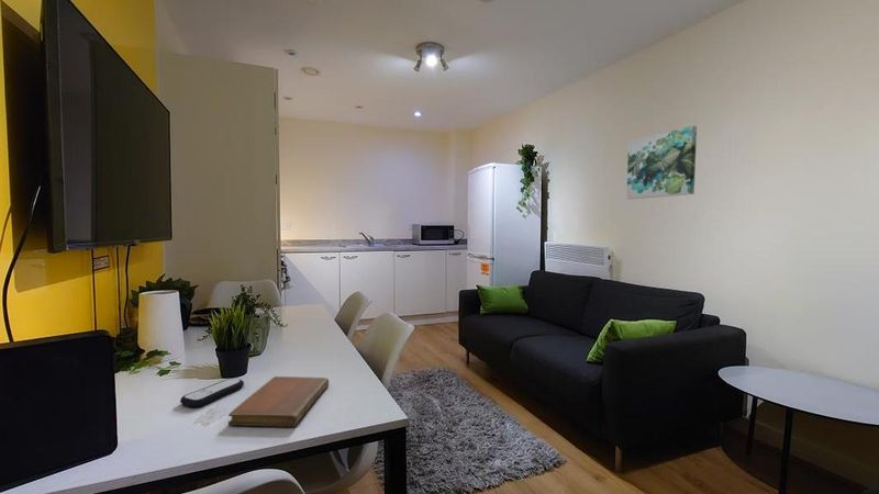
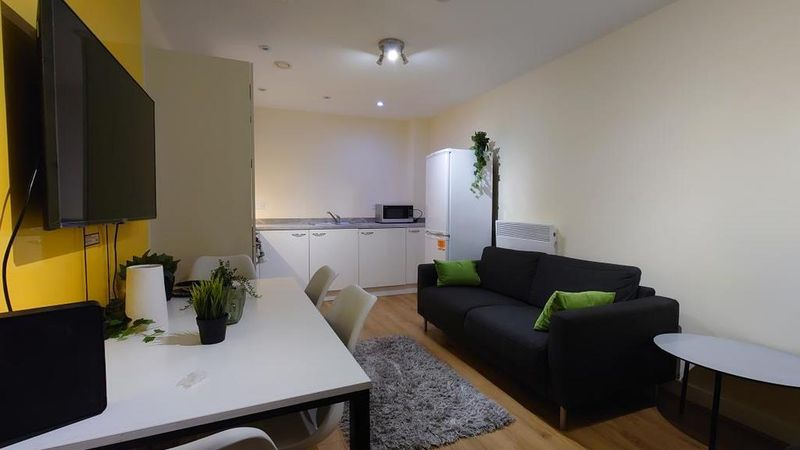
- notebook (283, 398)
- wall art (658, 166)
- remote control (214, 391)
